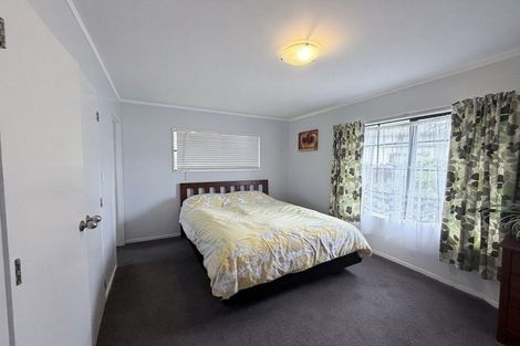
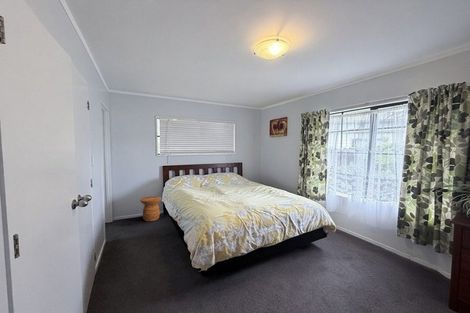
+ side table (151, 208)
